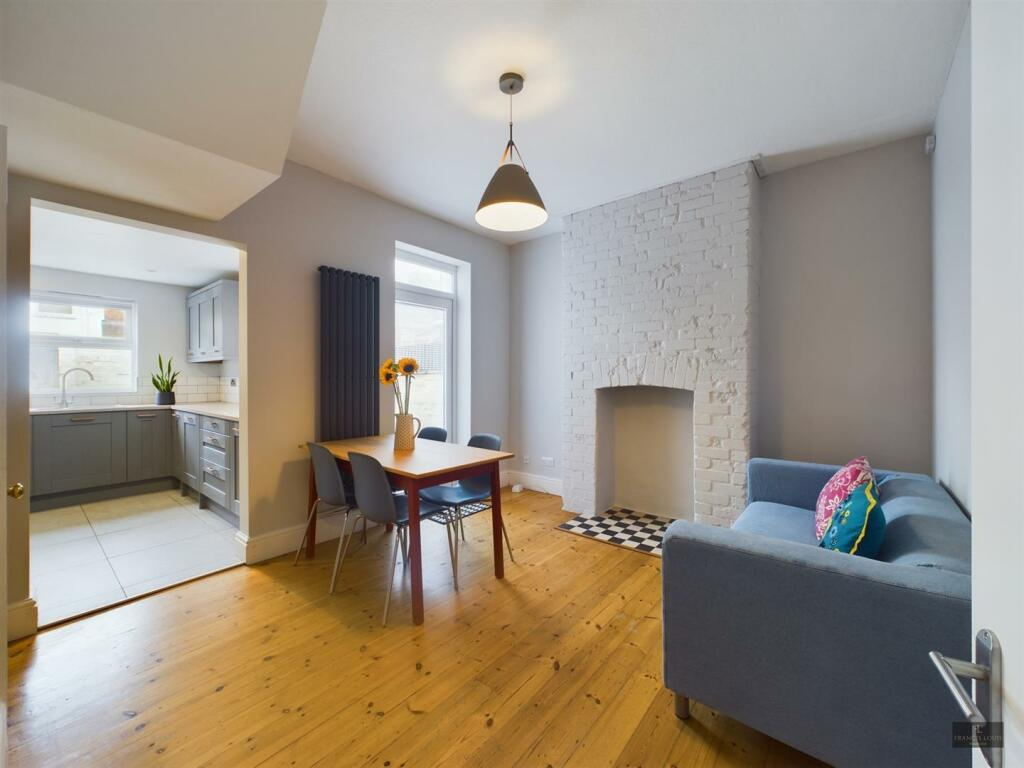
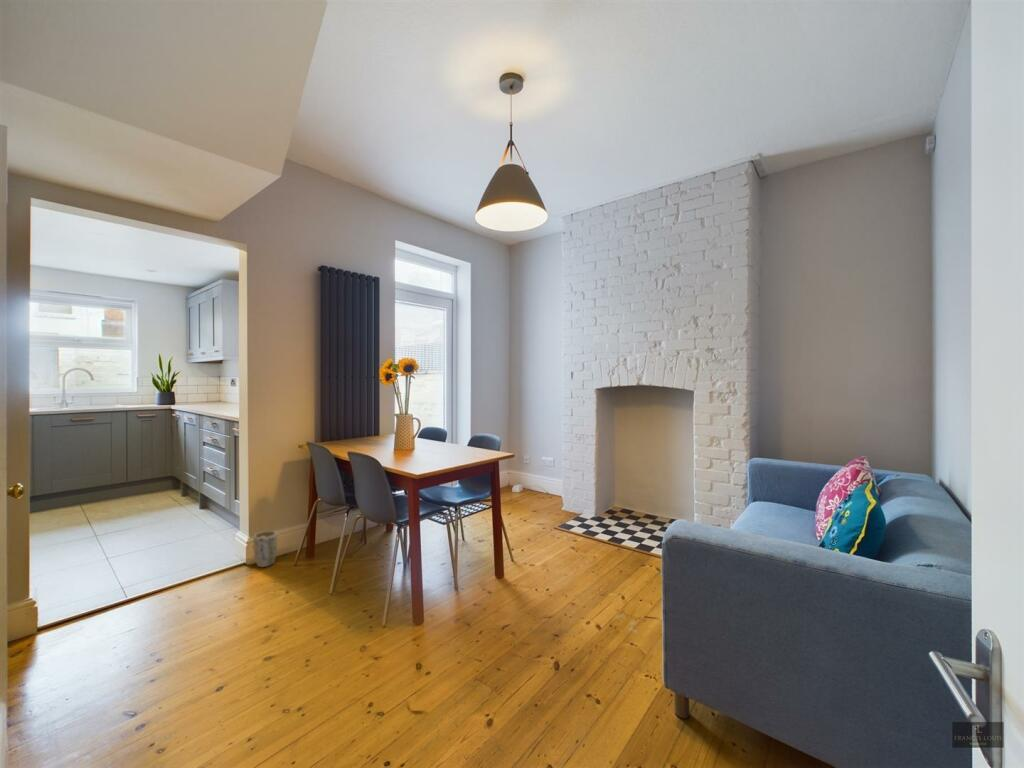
+ plant pot (265, 549)
